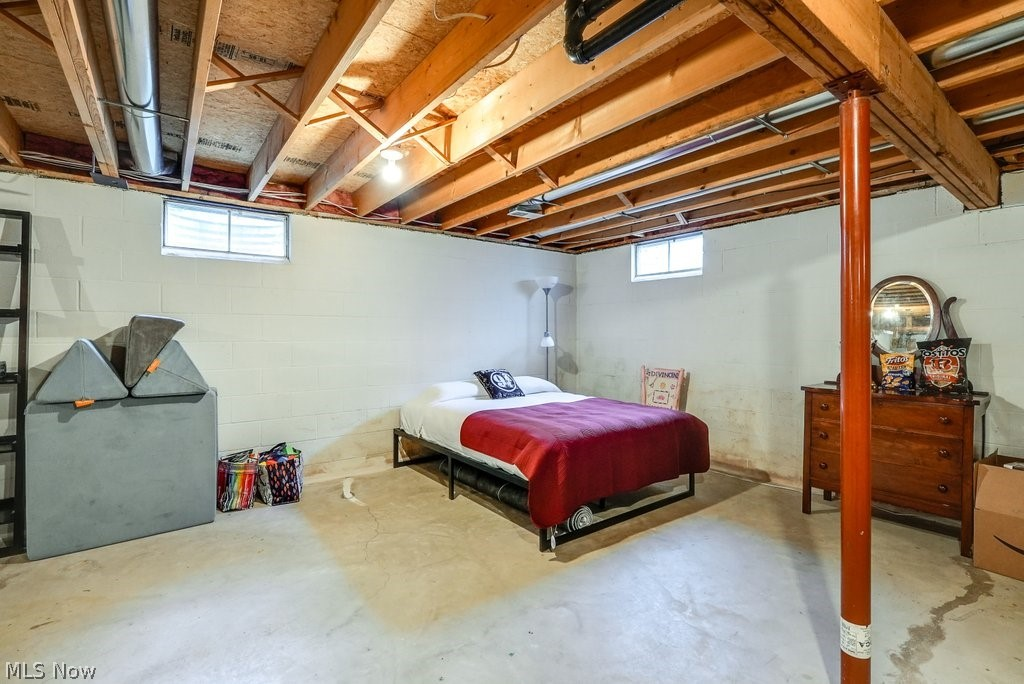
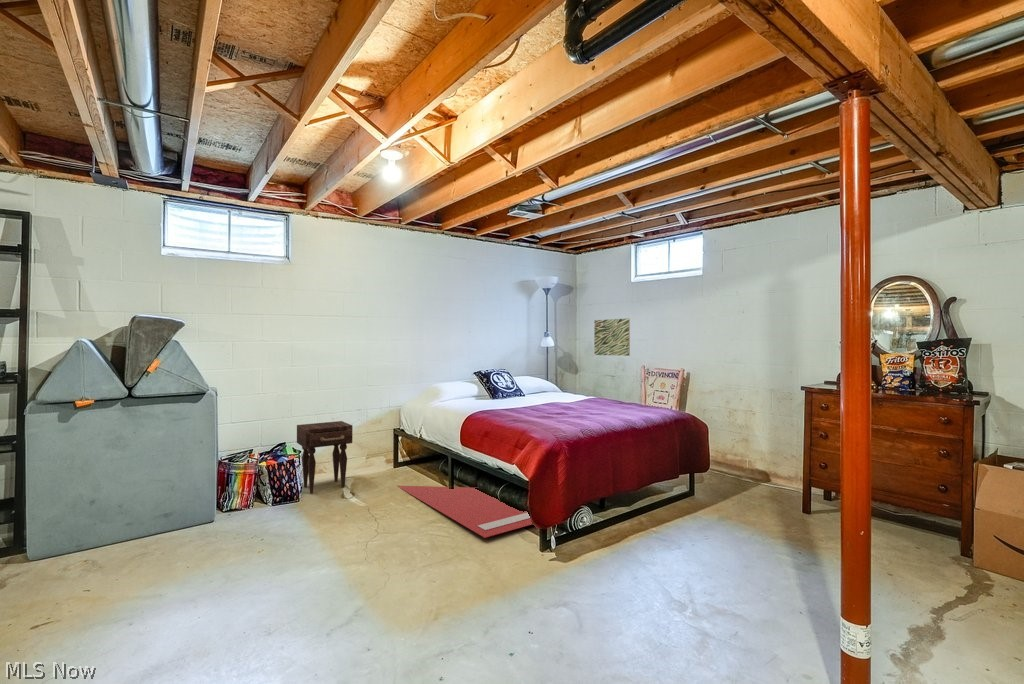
+ yoga mat (449, 491)
+ nightstand (332, 454)
+ wall art (611, 337)
